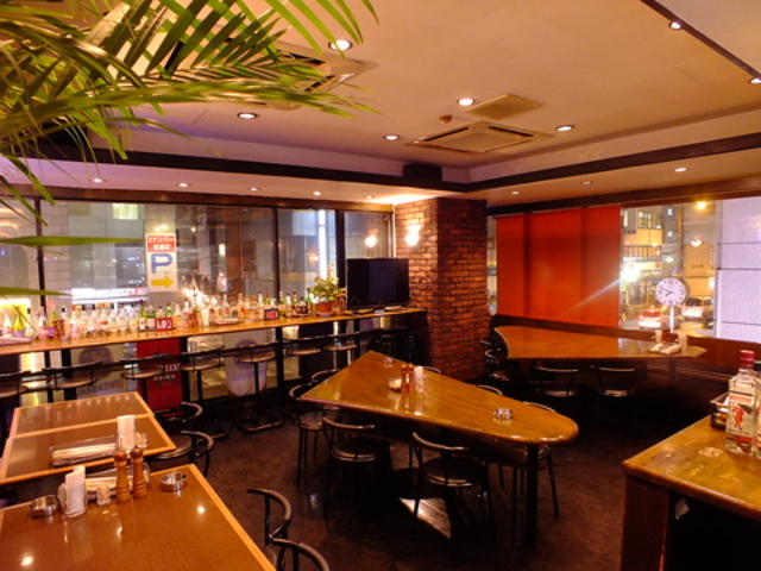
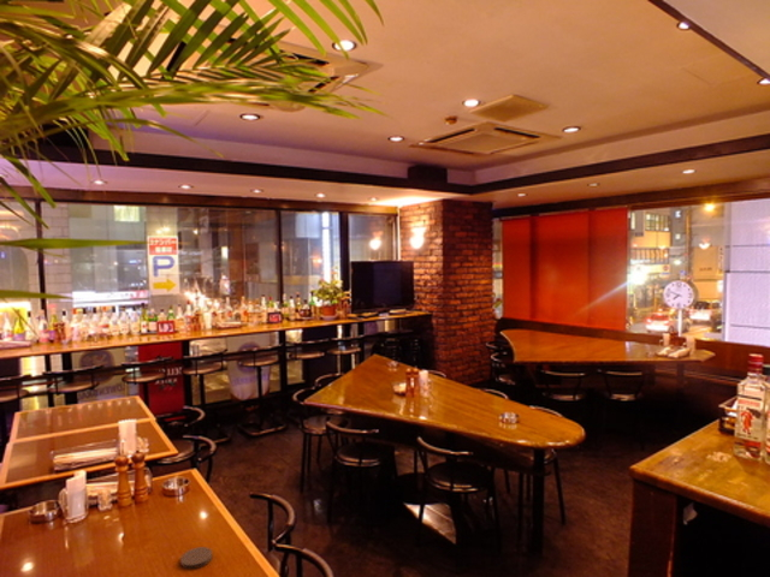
+ coaster (196, 557)
